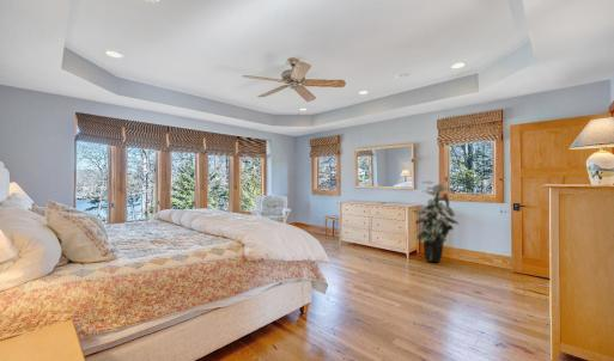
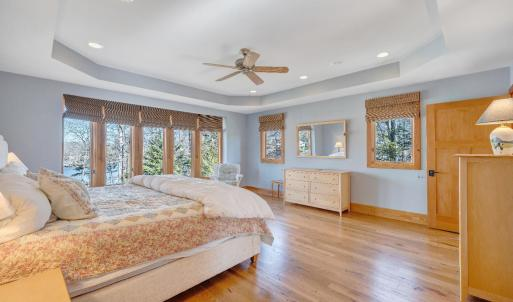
- indoor plant (432, 220)
